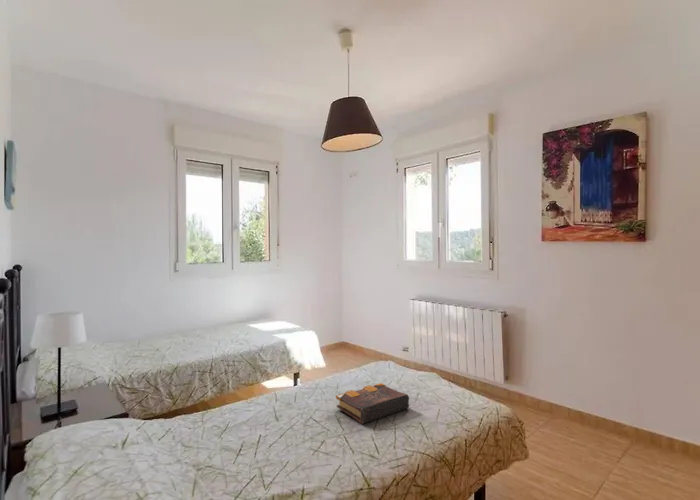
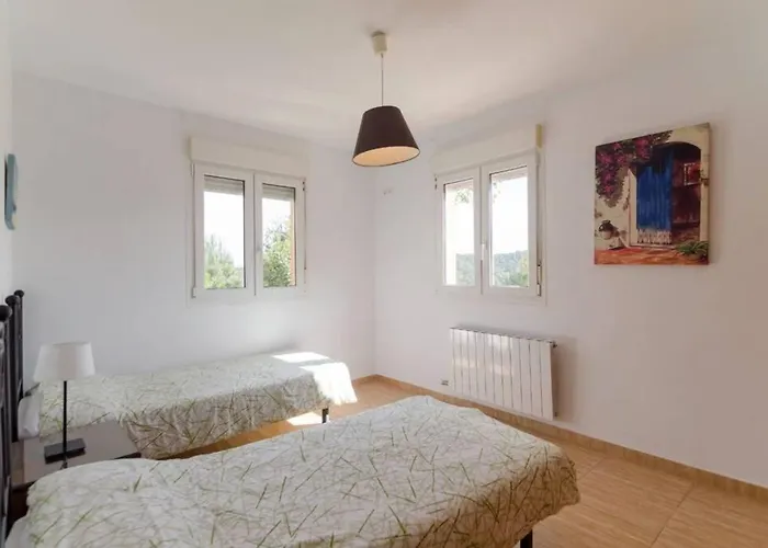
- book (372, 401)
